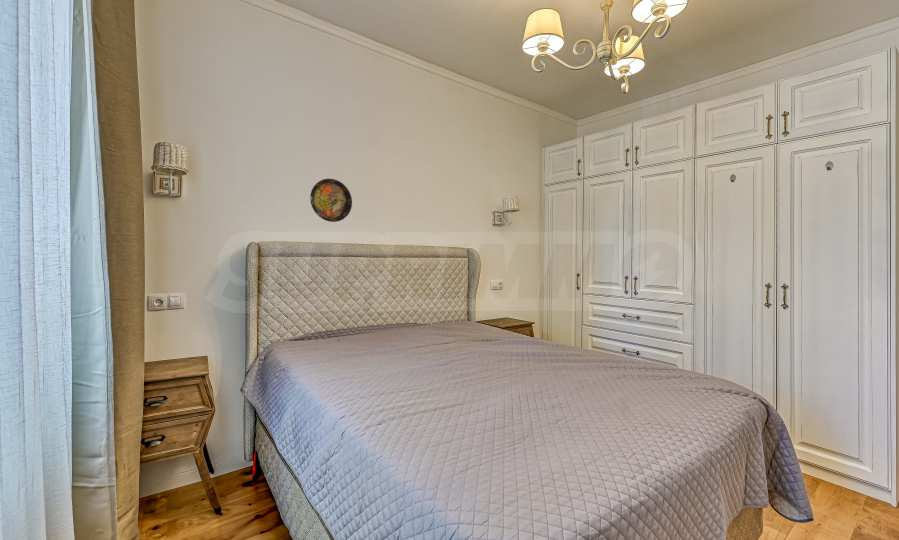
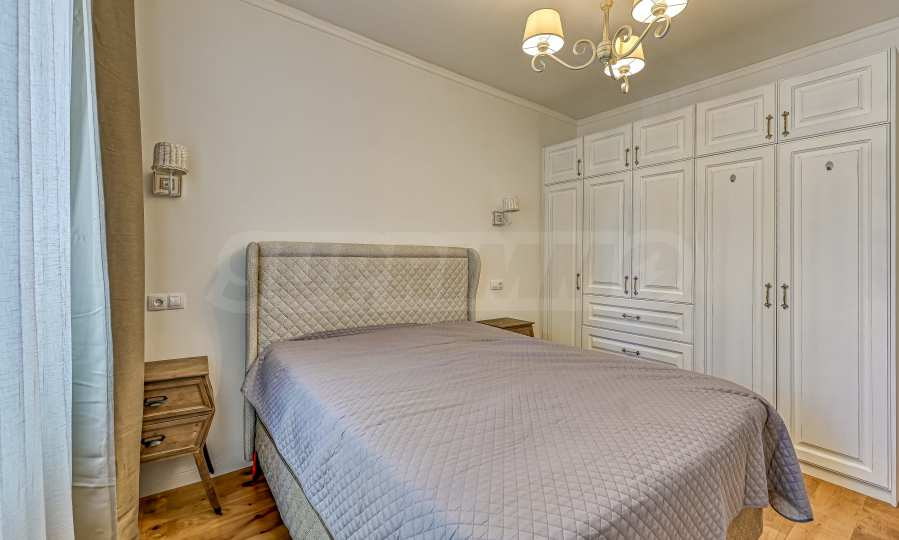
- decorative plate (331, 200)
